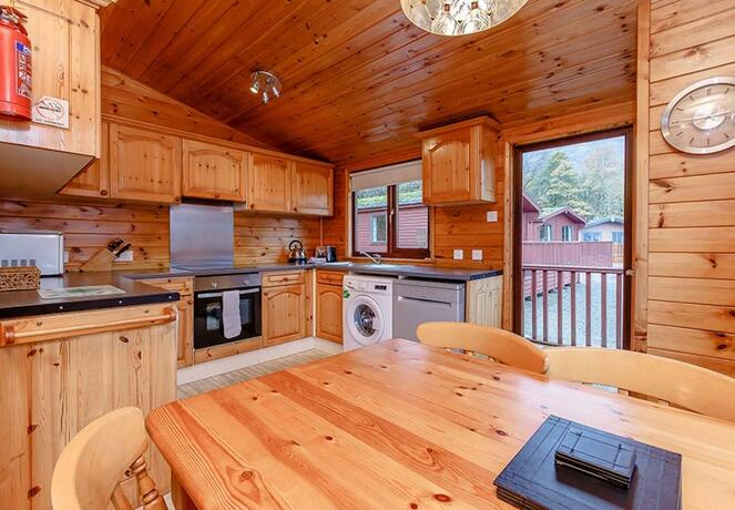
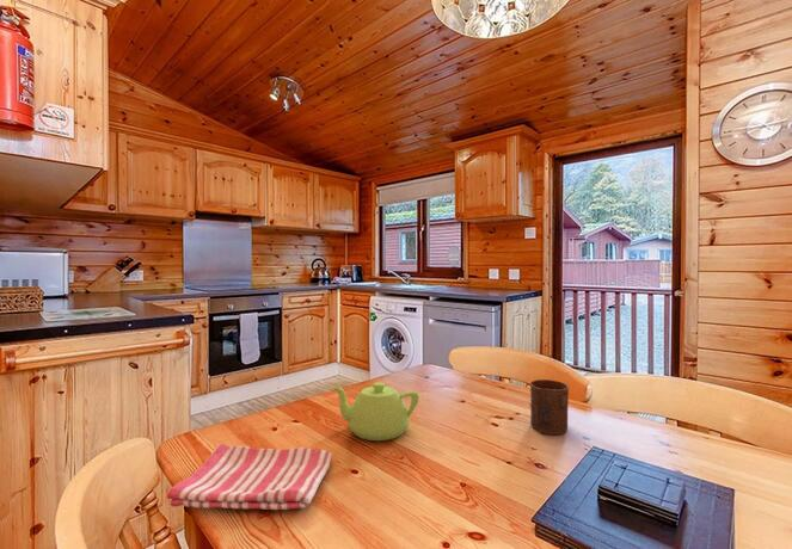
+ dish towel (258, 473)
+ cup (548, 406)
+ teapot (375, 406)
